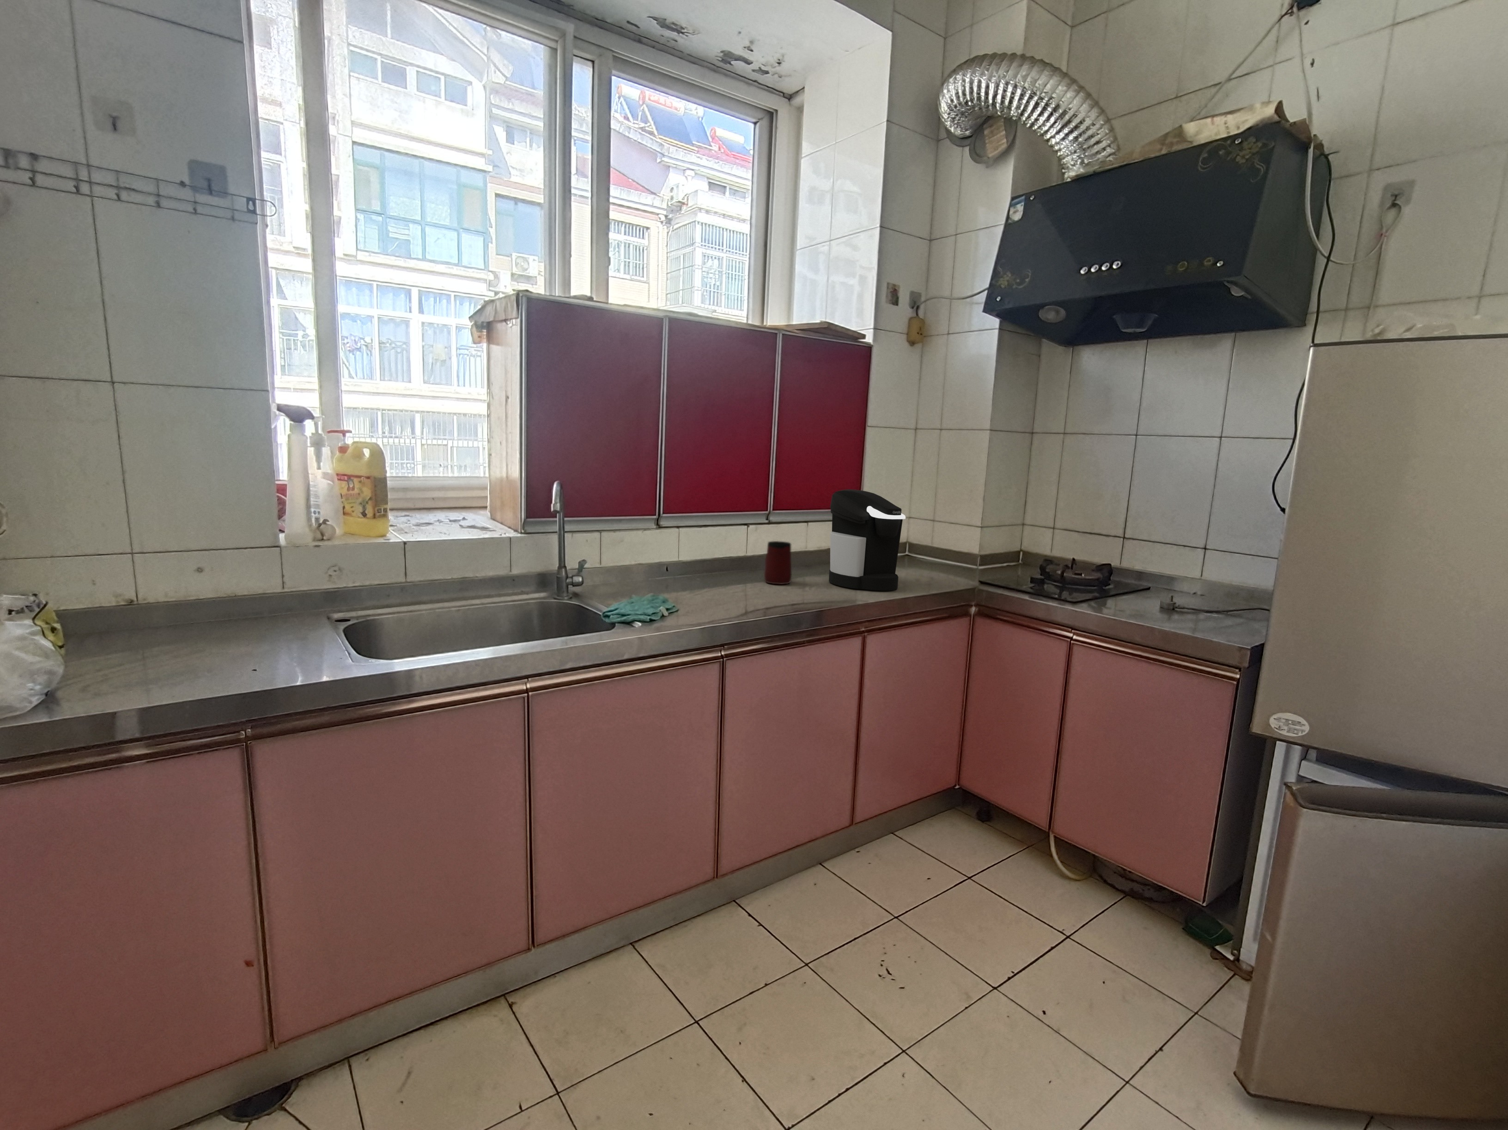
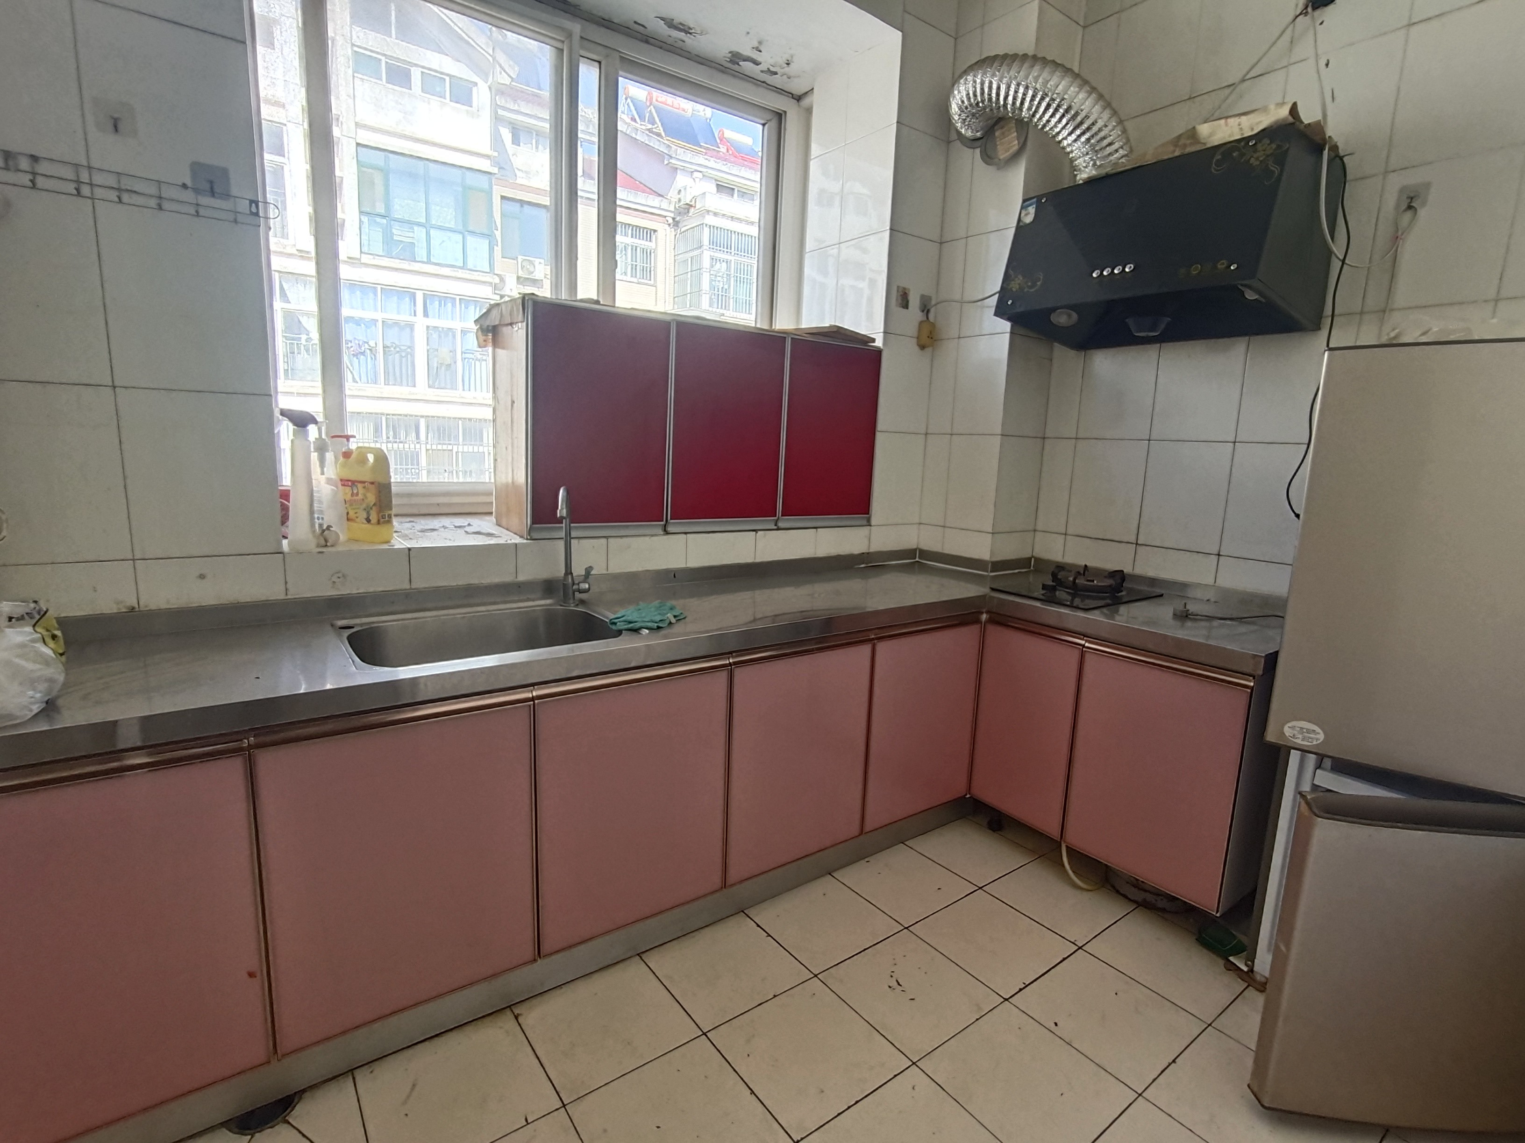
- coffee maker (868, 538)
- mug (775, 561)
